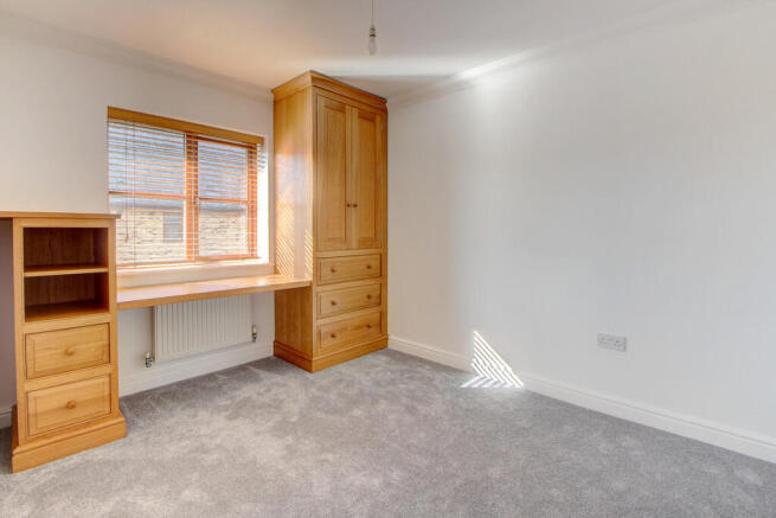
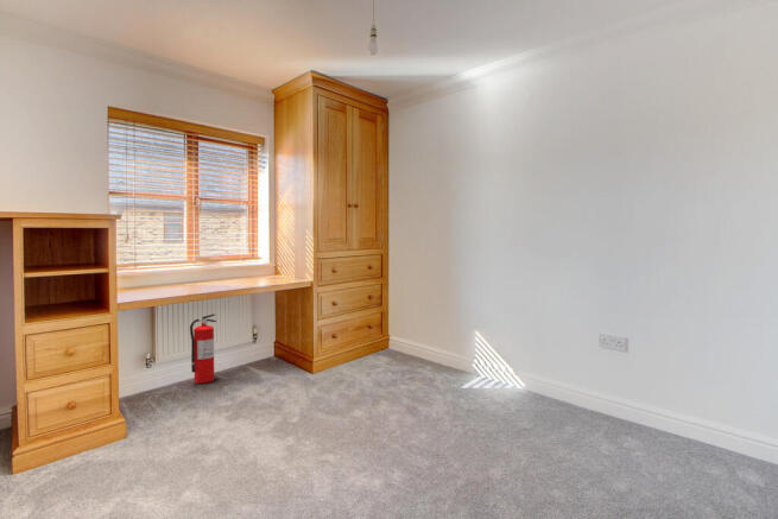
+ fire extinguisher (203, 347)
